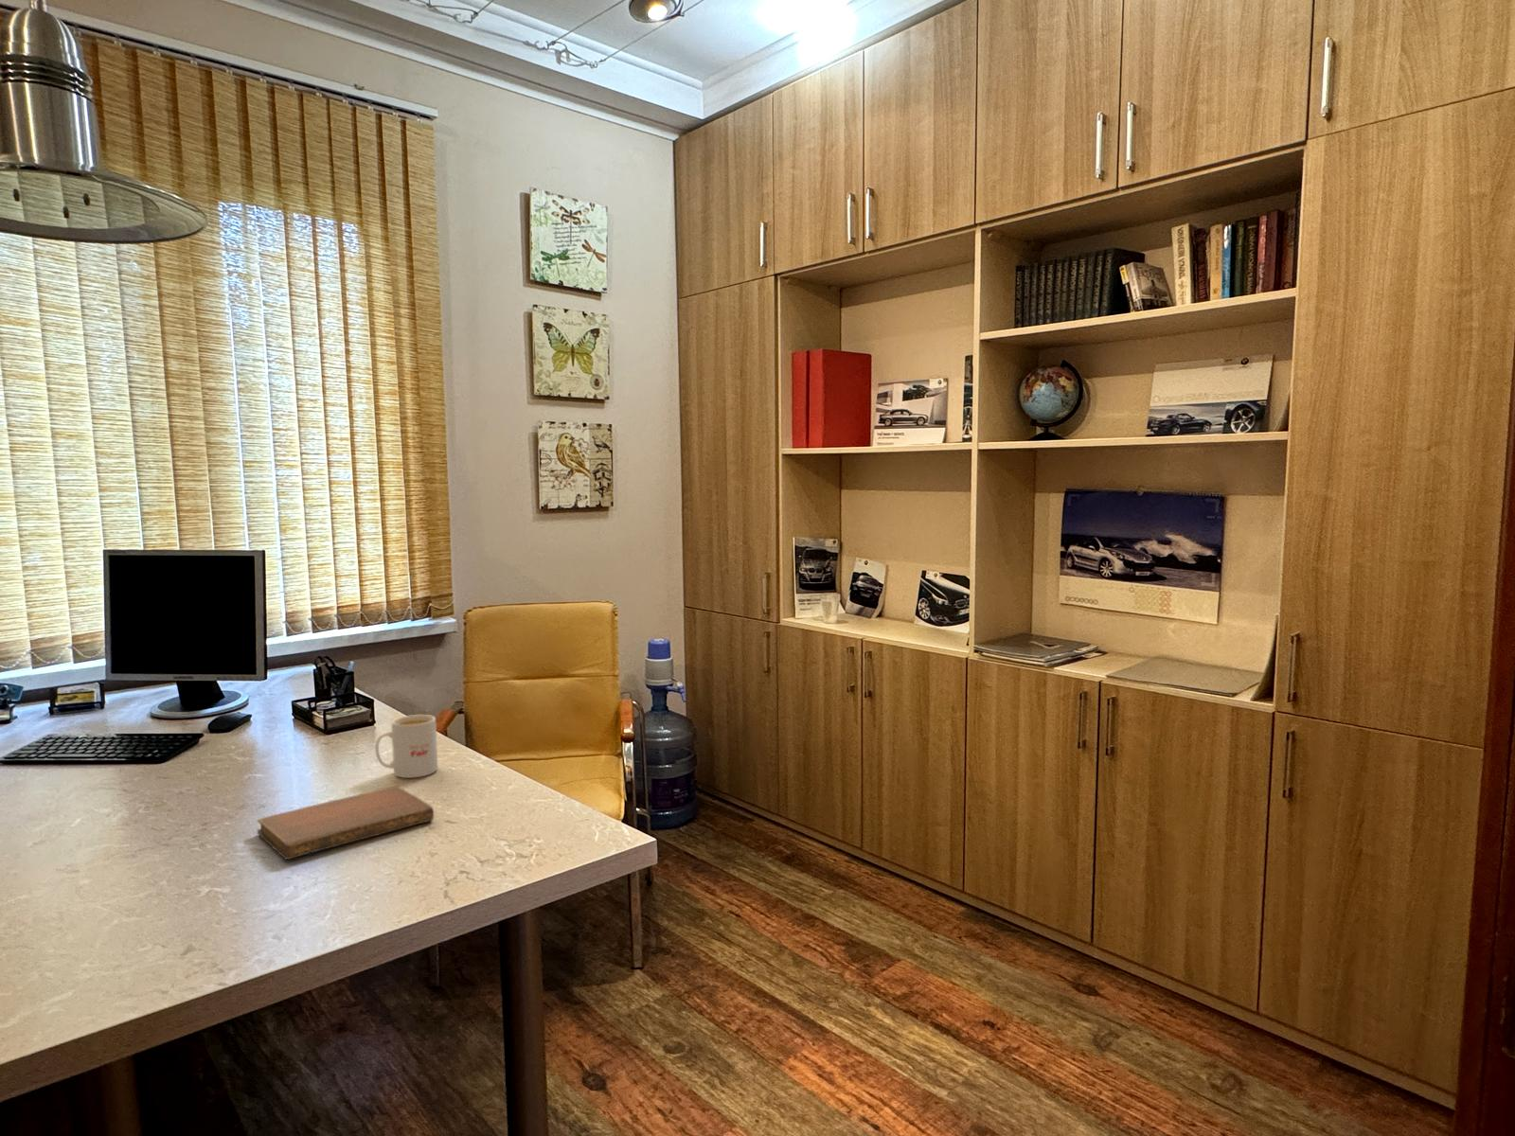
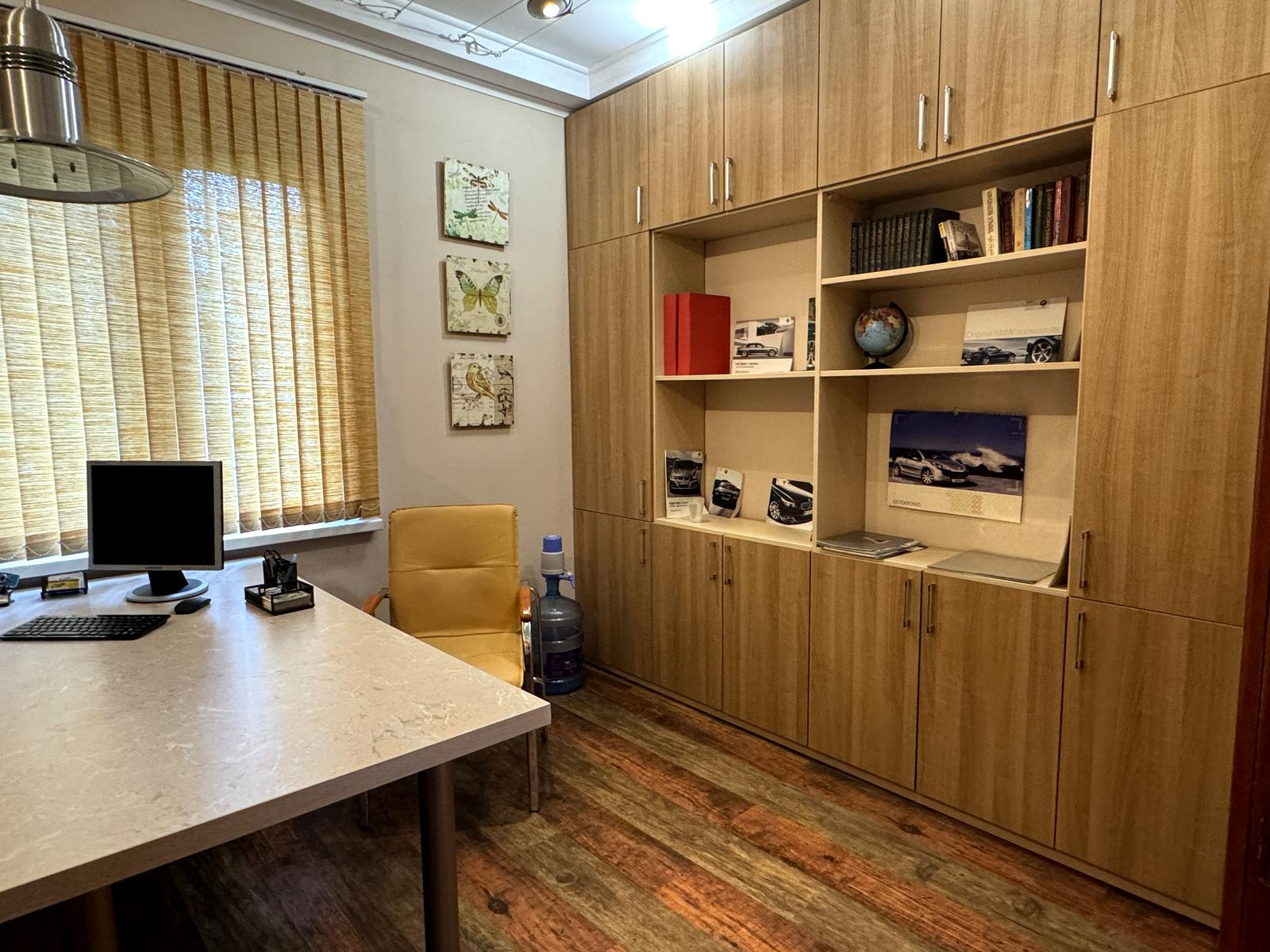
- mug (407, 747)
- notebook (347, 819)
